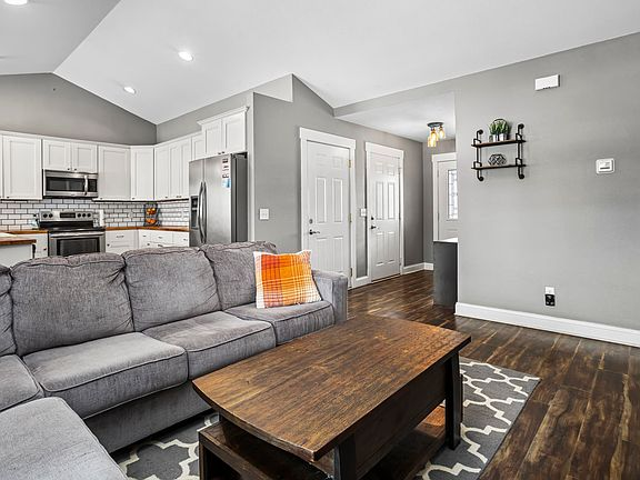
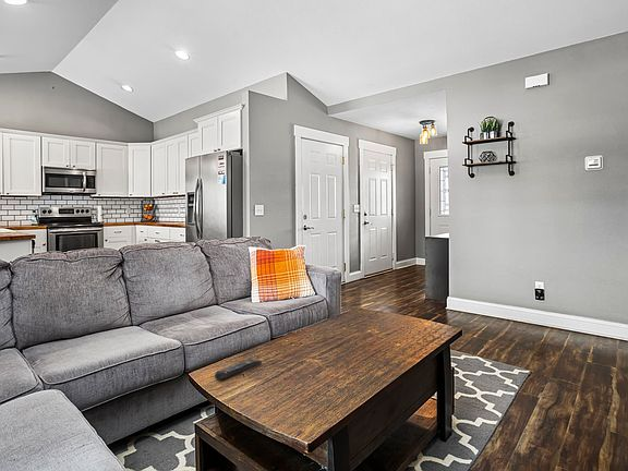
+ remote control (239, 367)
